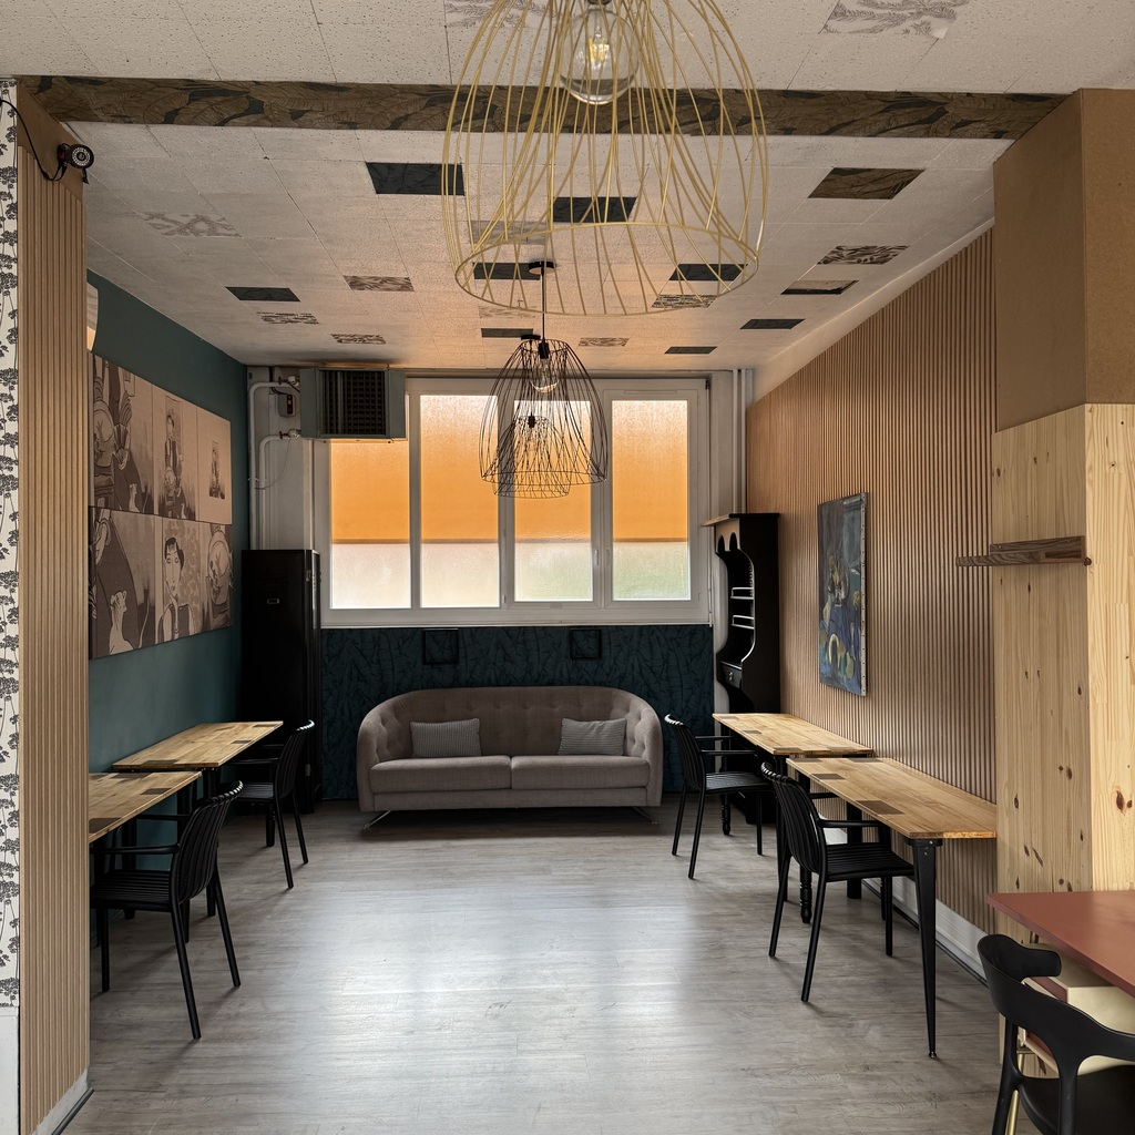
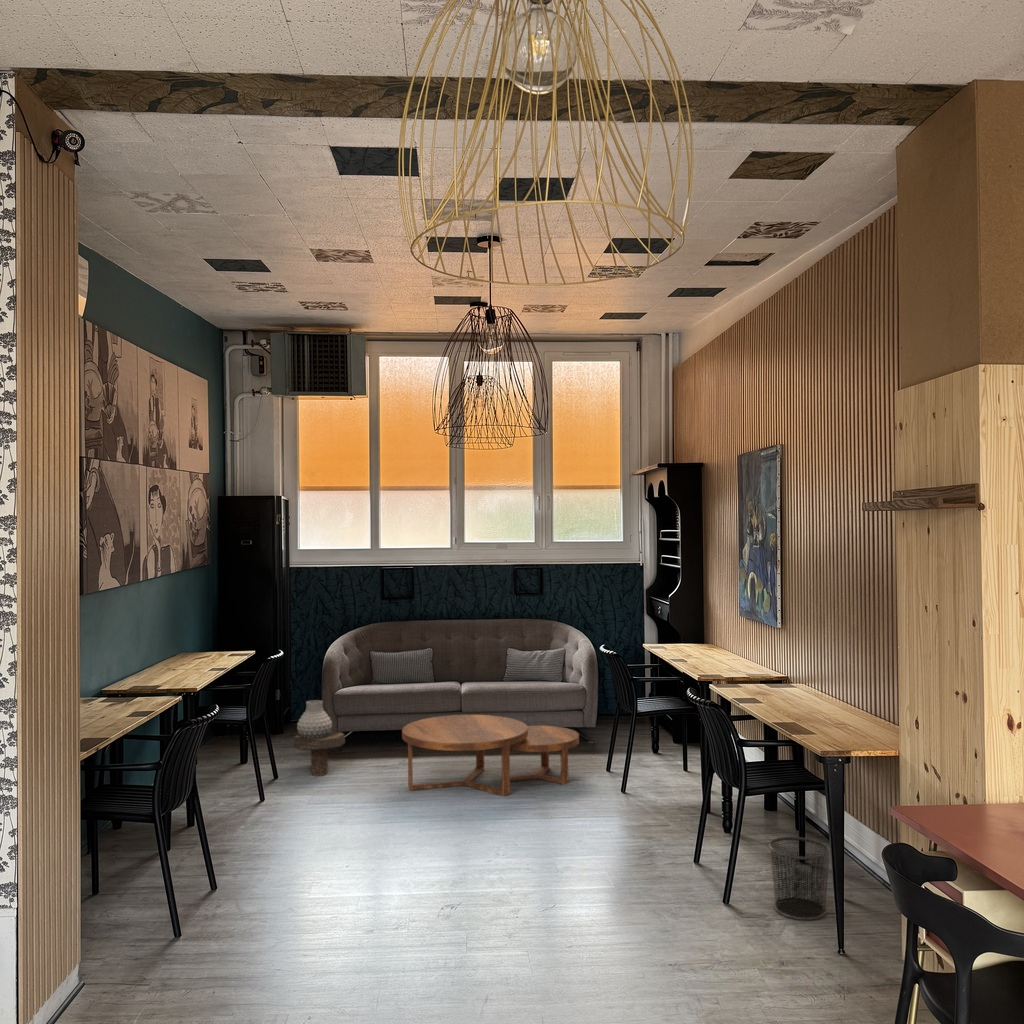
+ vase (314, 718)
+ waste bin (799, 878)
+ side table (319, 754)
+ coffee table (492, 748)
